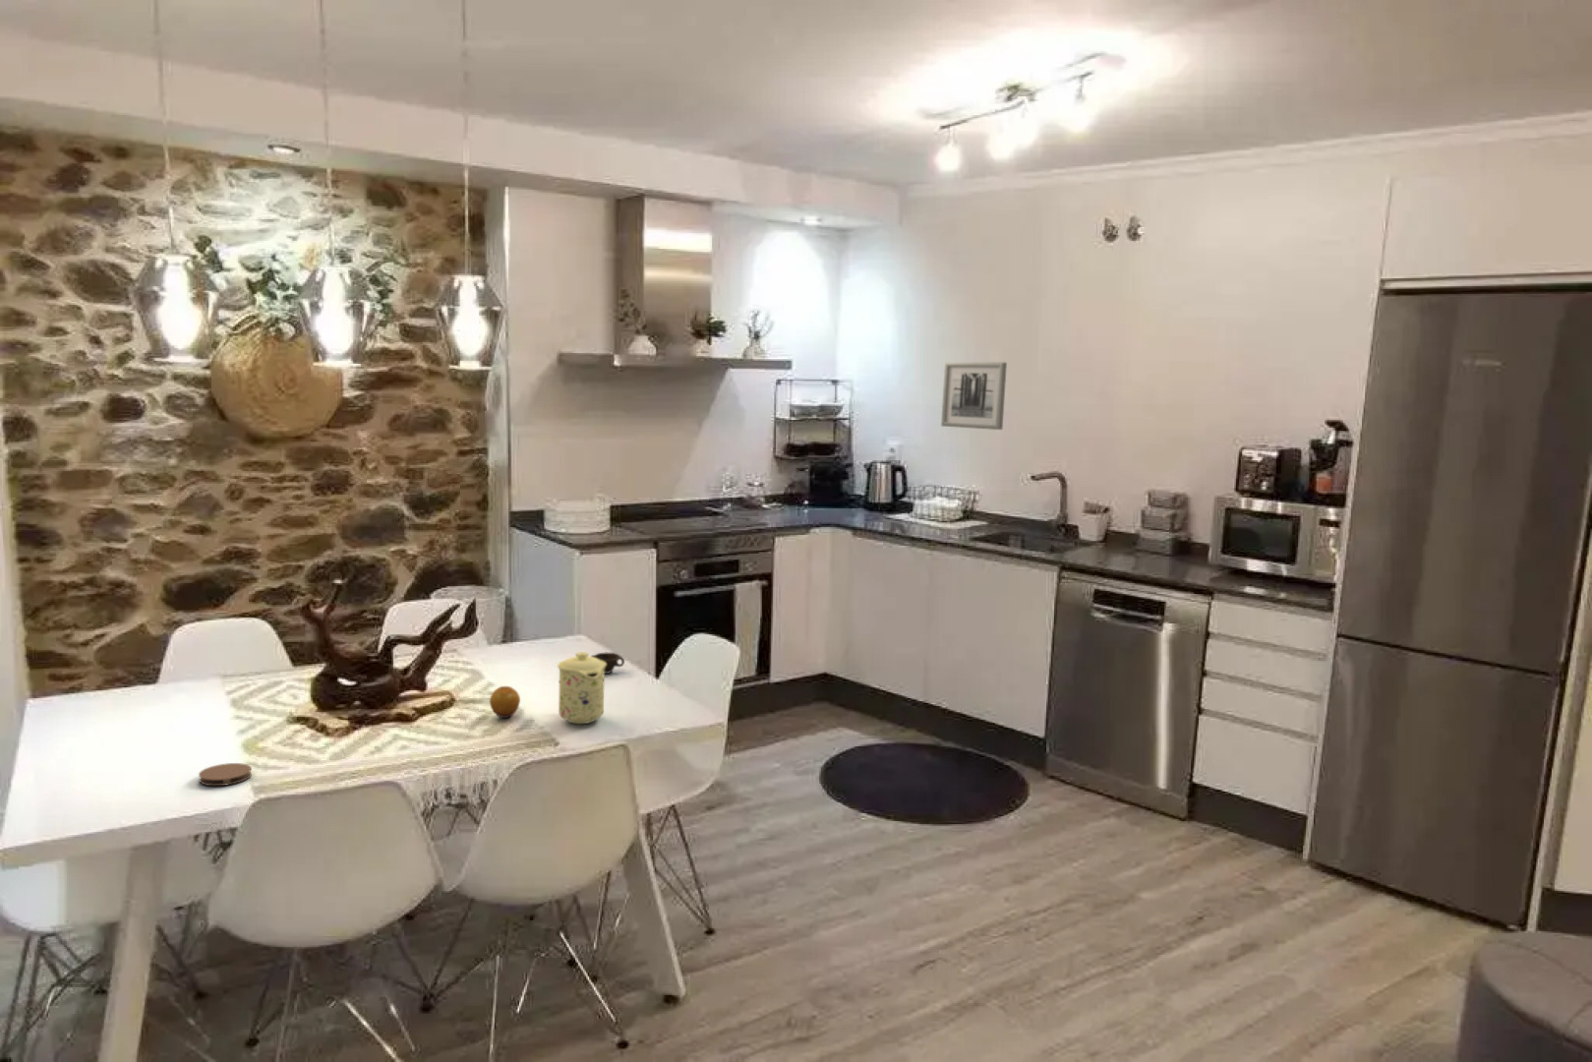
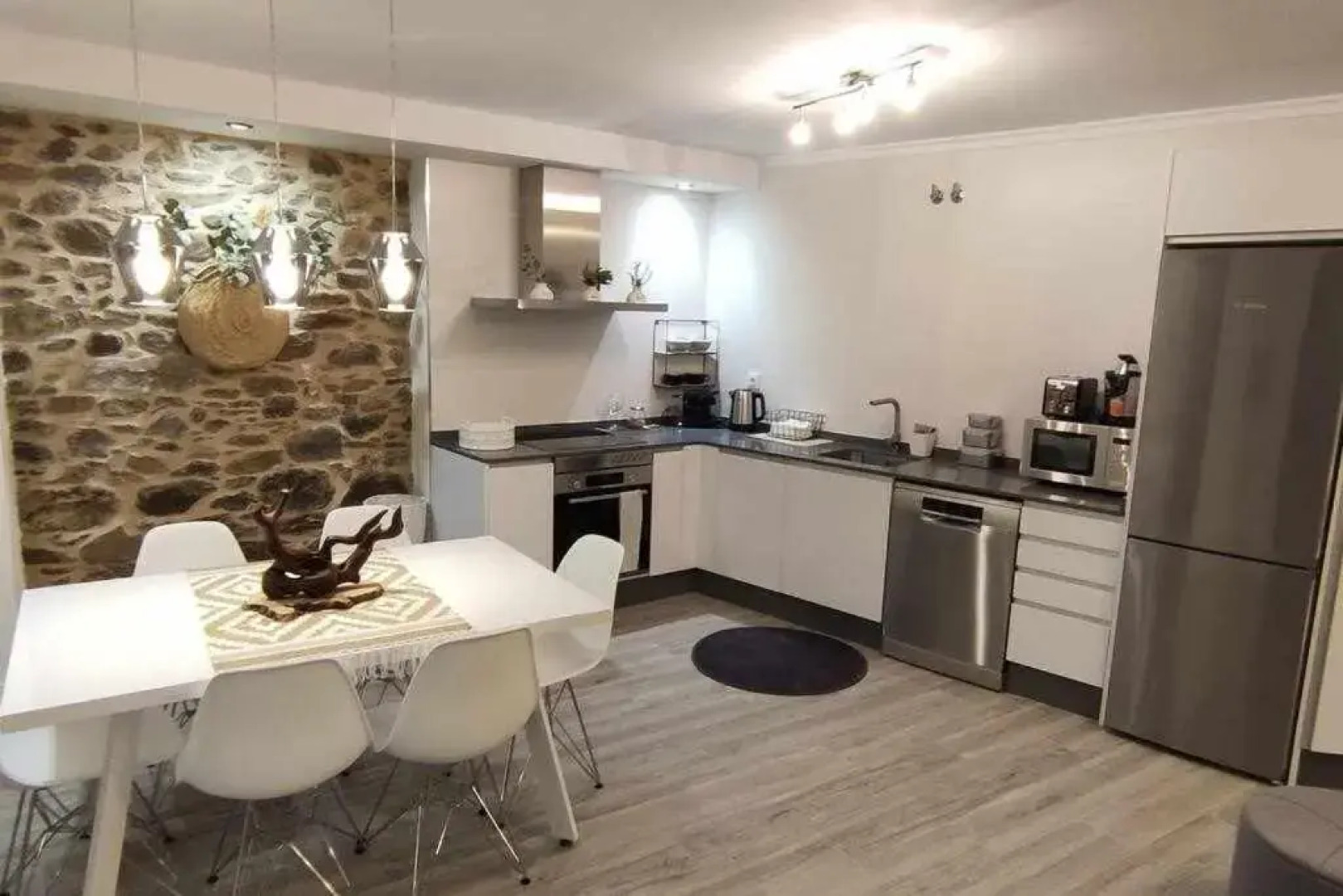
- fruit (505, 702)
- coaster (225, 774)
- cup (607, 664)
- mug (580, 685)
- wall art (972, 395)
